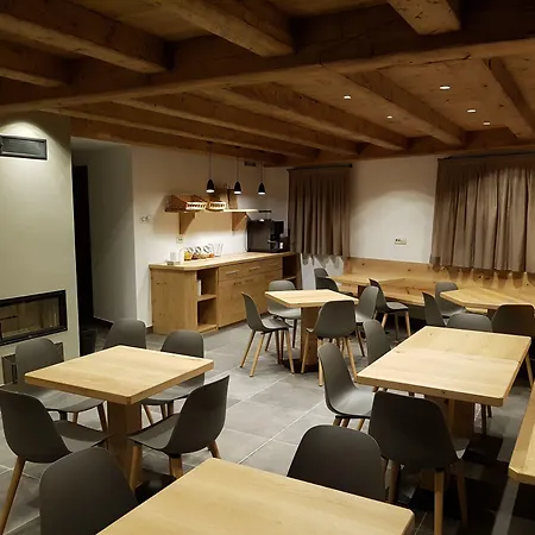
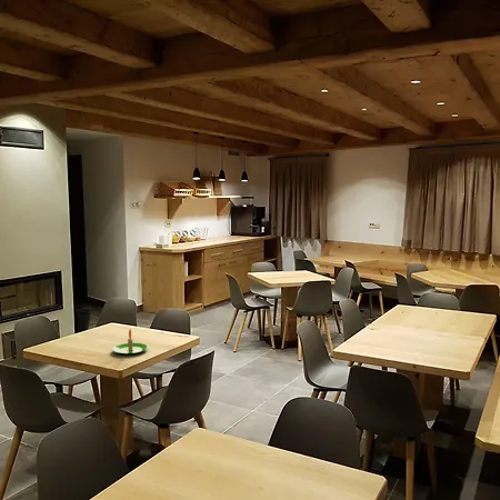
+ candle (130, 339)
